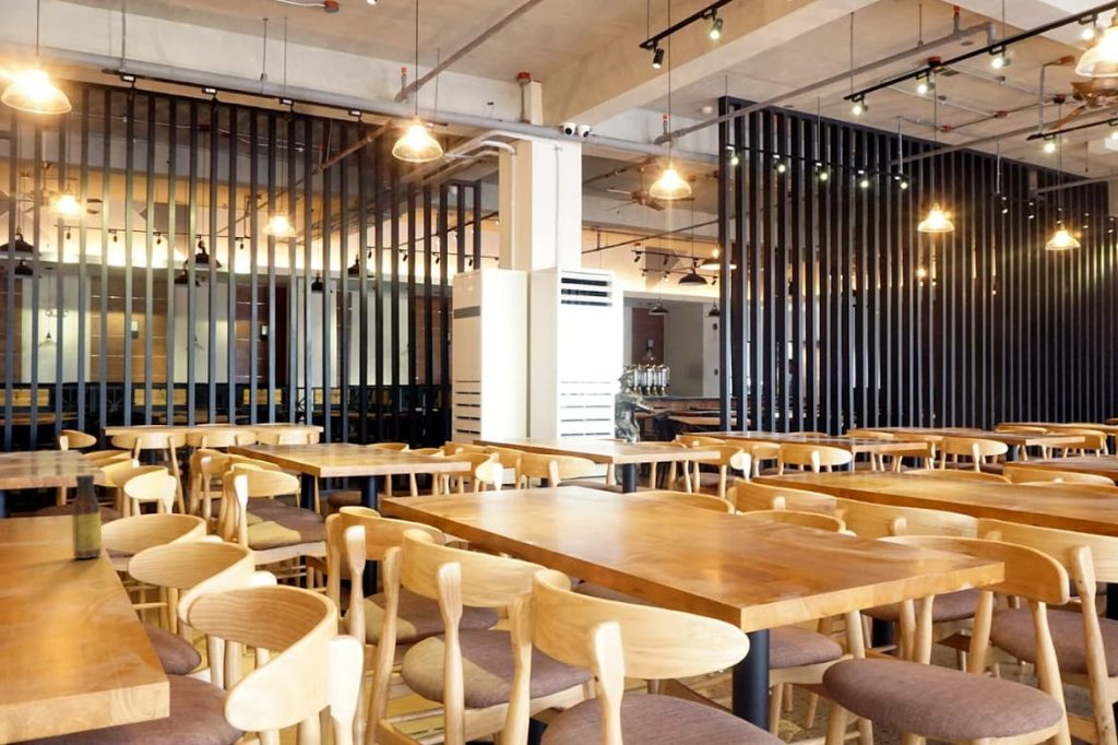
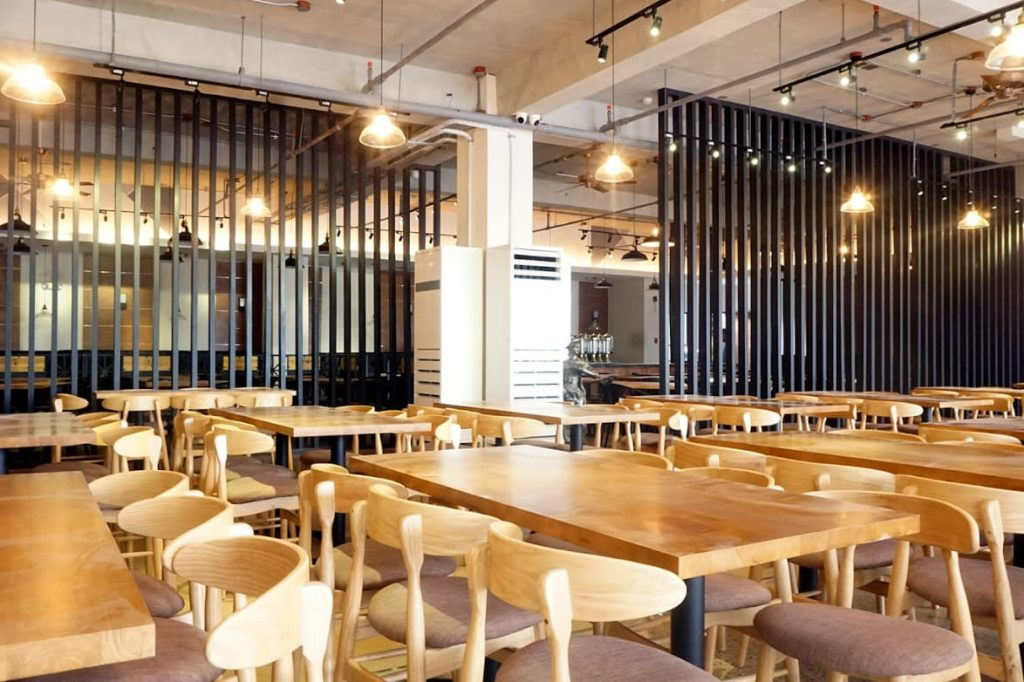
- sauce bottle (86, 516)
